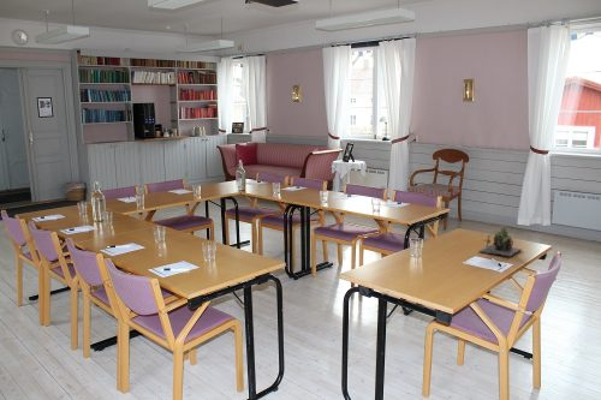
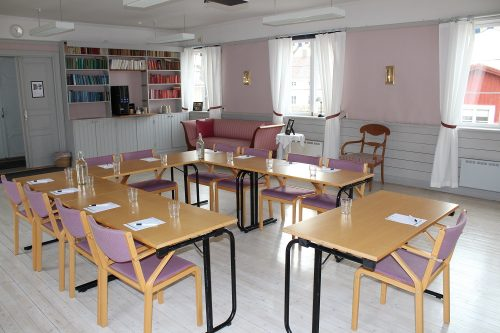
- plant (501, 239)
